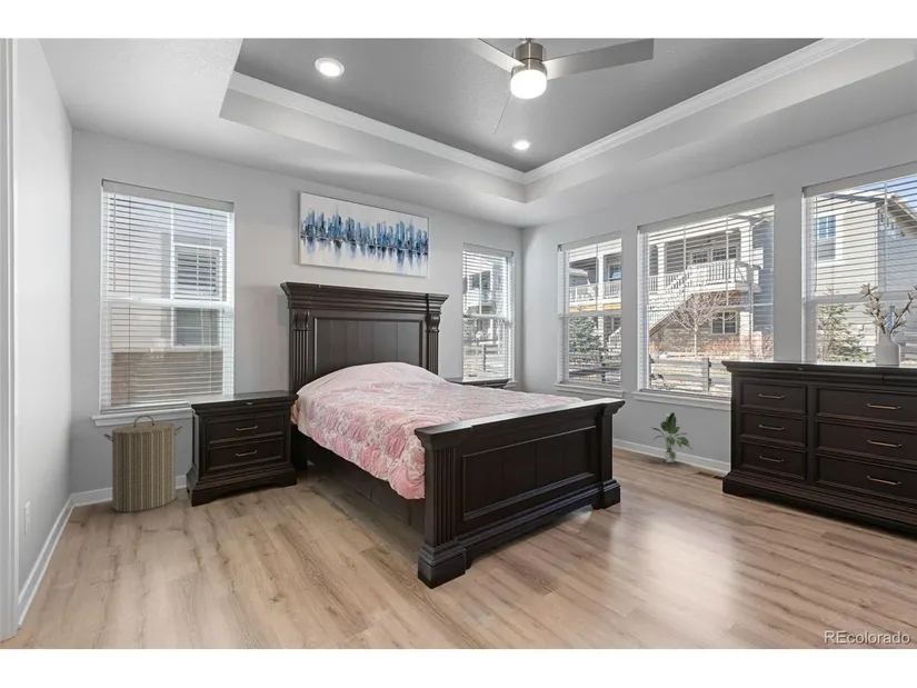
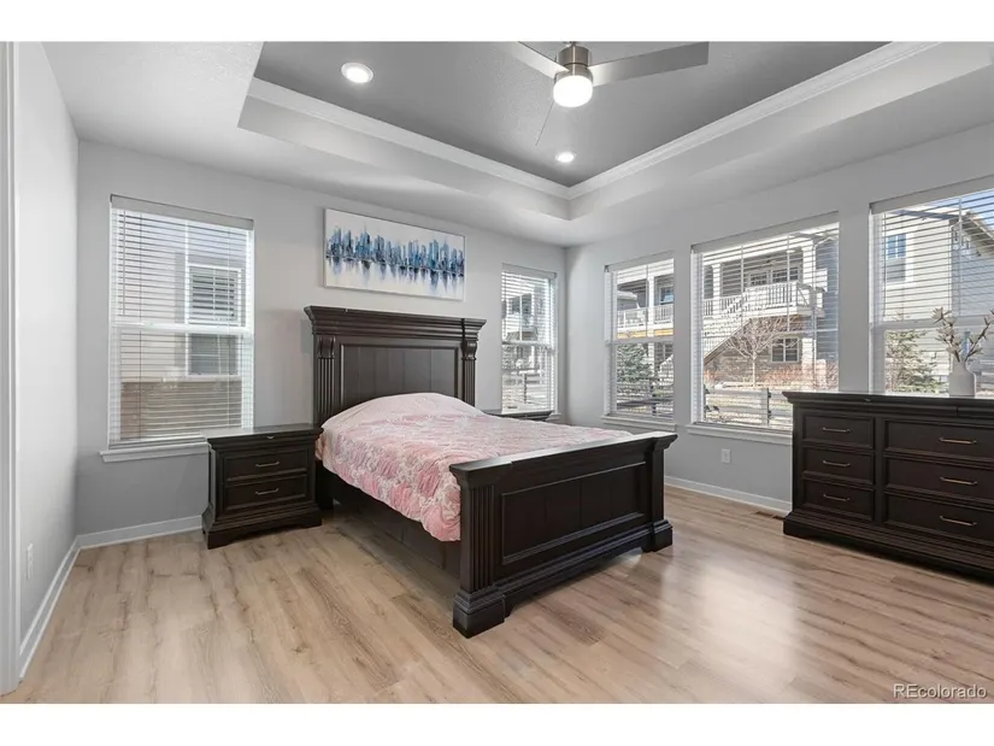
- potted plant (669, 437)
- laundry hamper (144, 458)
